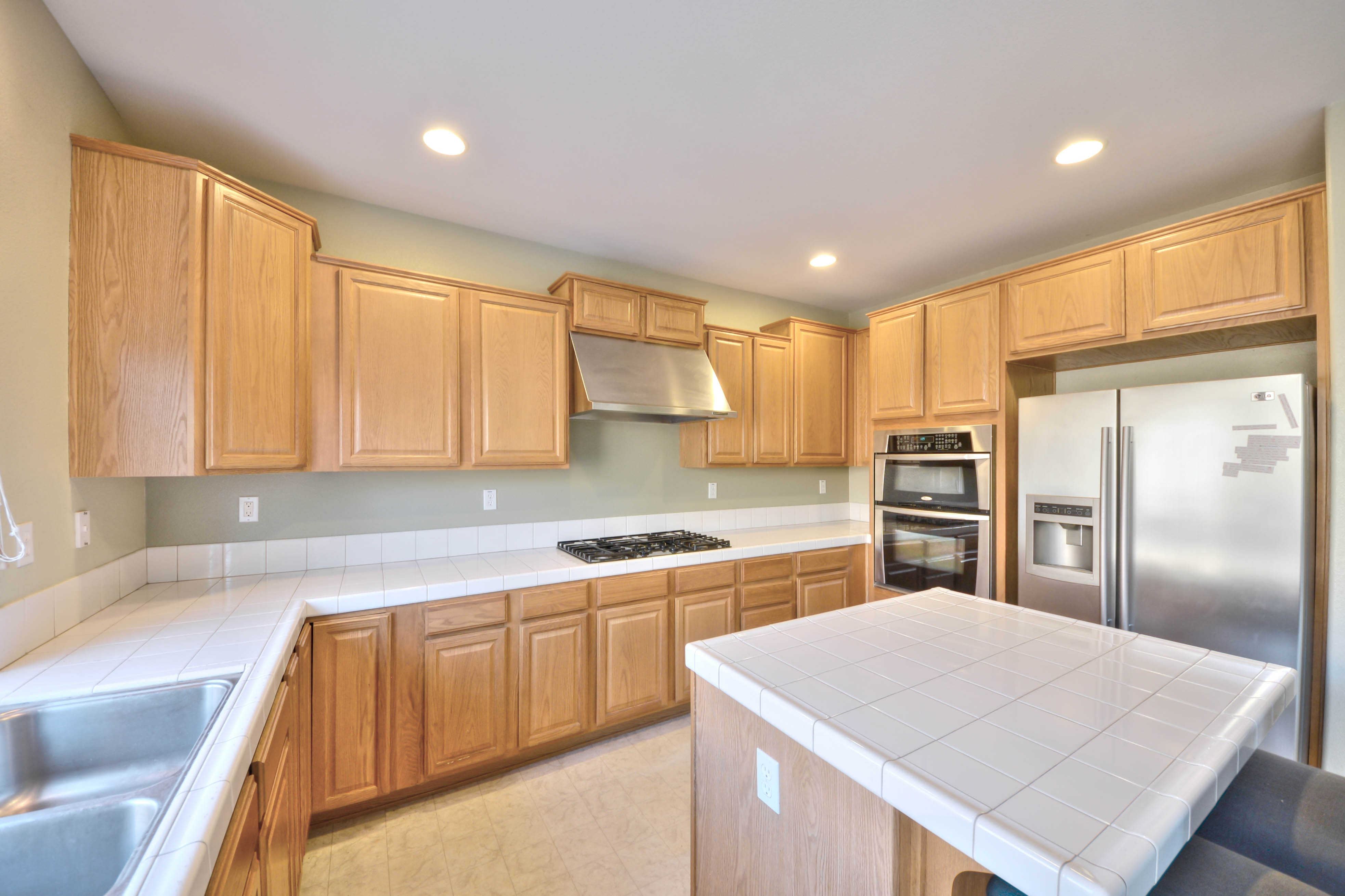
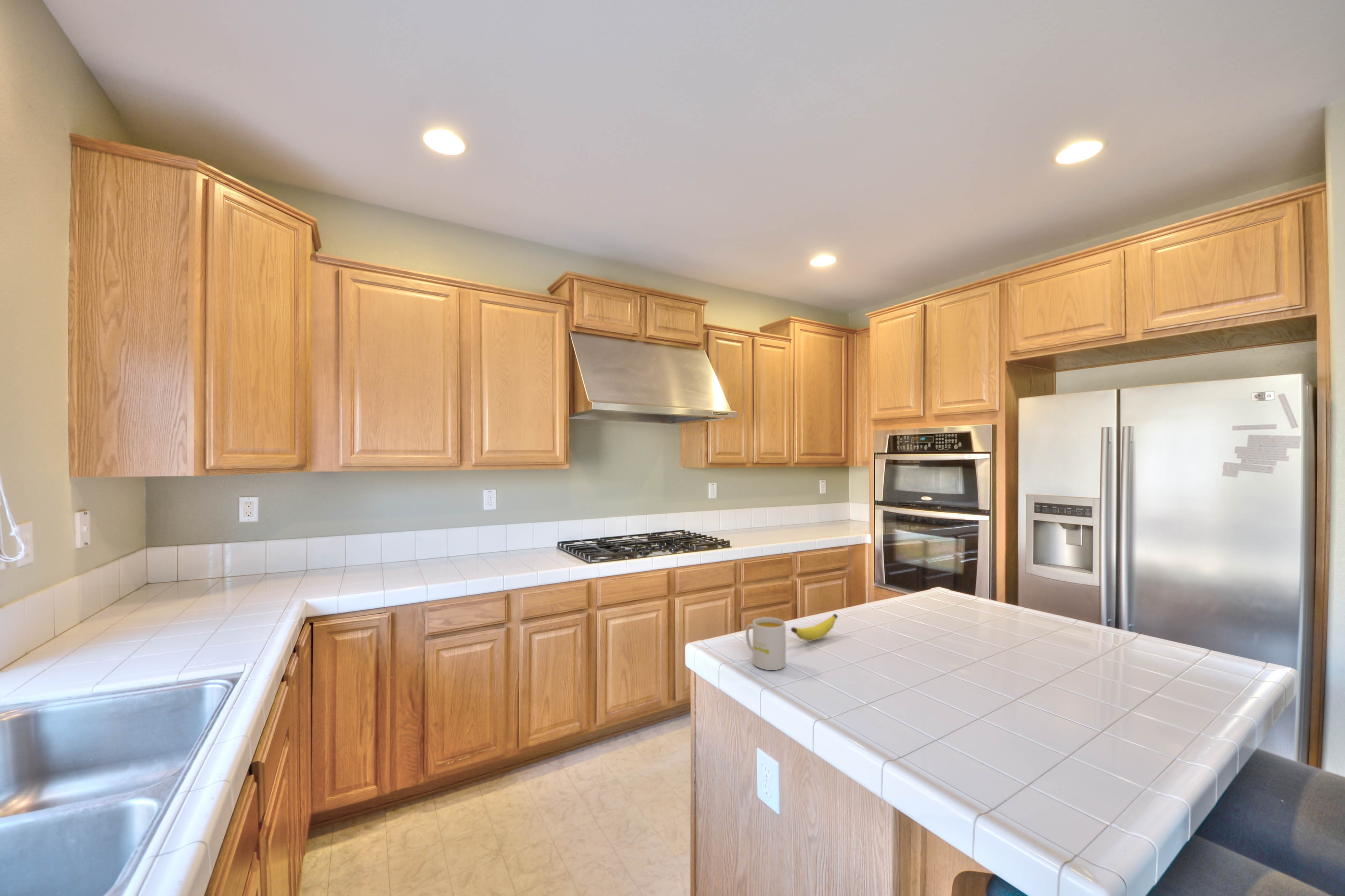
+ mug (764, 641)
+ banana (815, 630)
